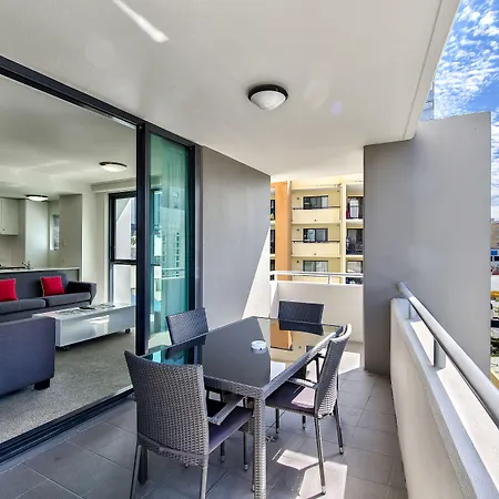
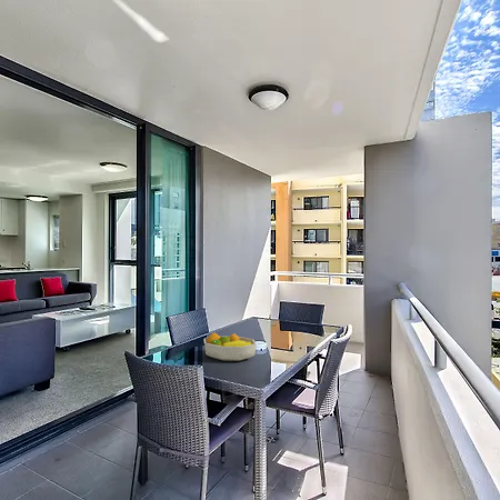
+ fruit bowl (229, 344)
